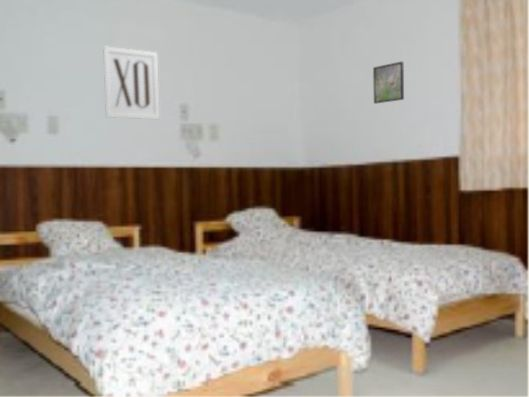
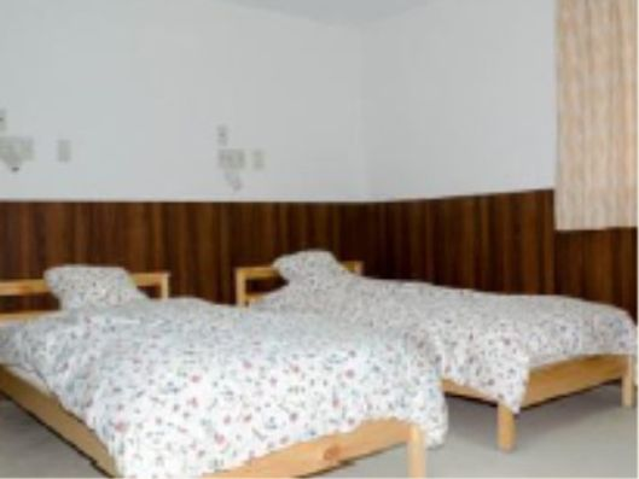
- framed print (388, 83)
- wall art (132, 84)
